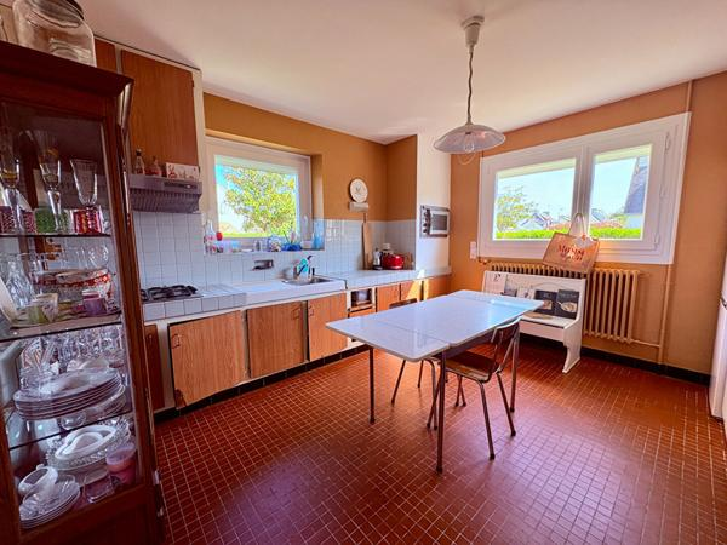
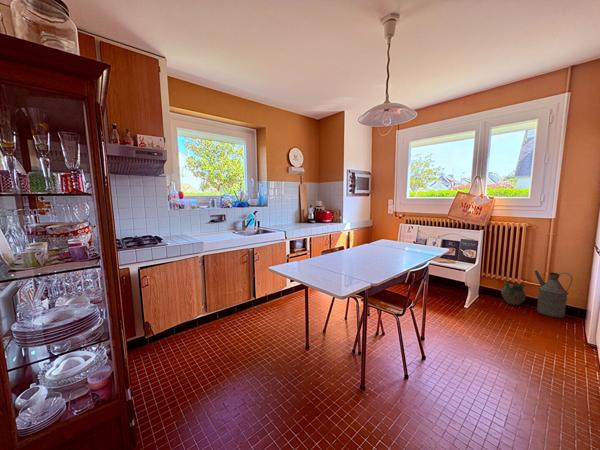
+ watering can (550, 292)
+ ceramic jug (513, 293)
